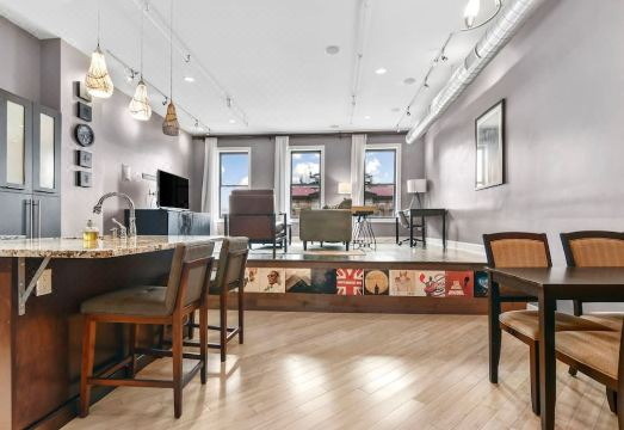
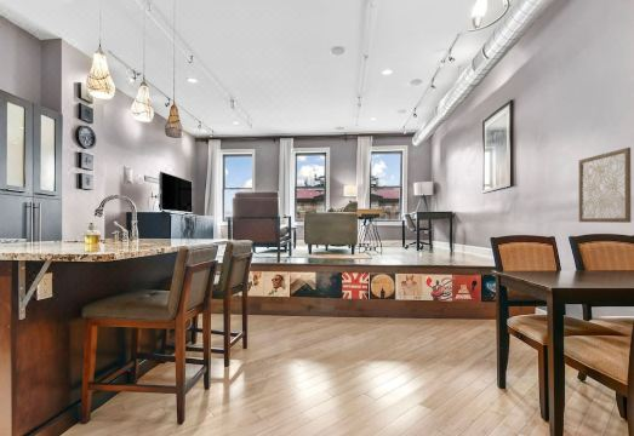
+ wall art (604, 185)
